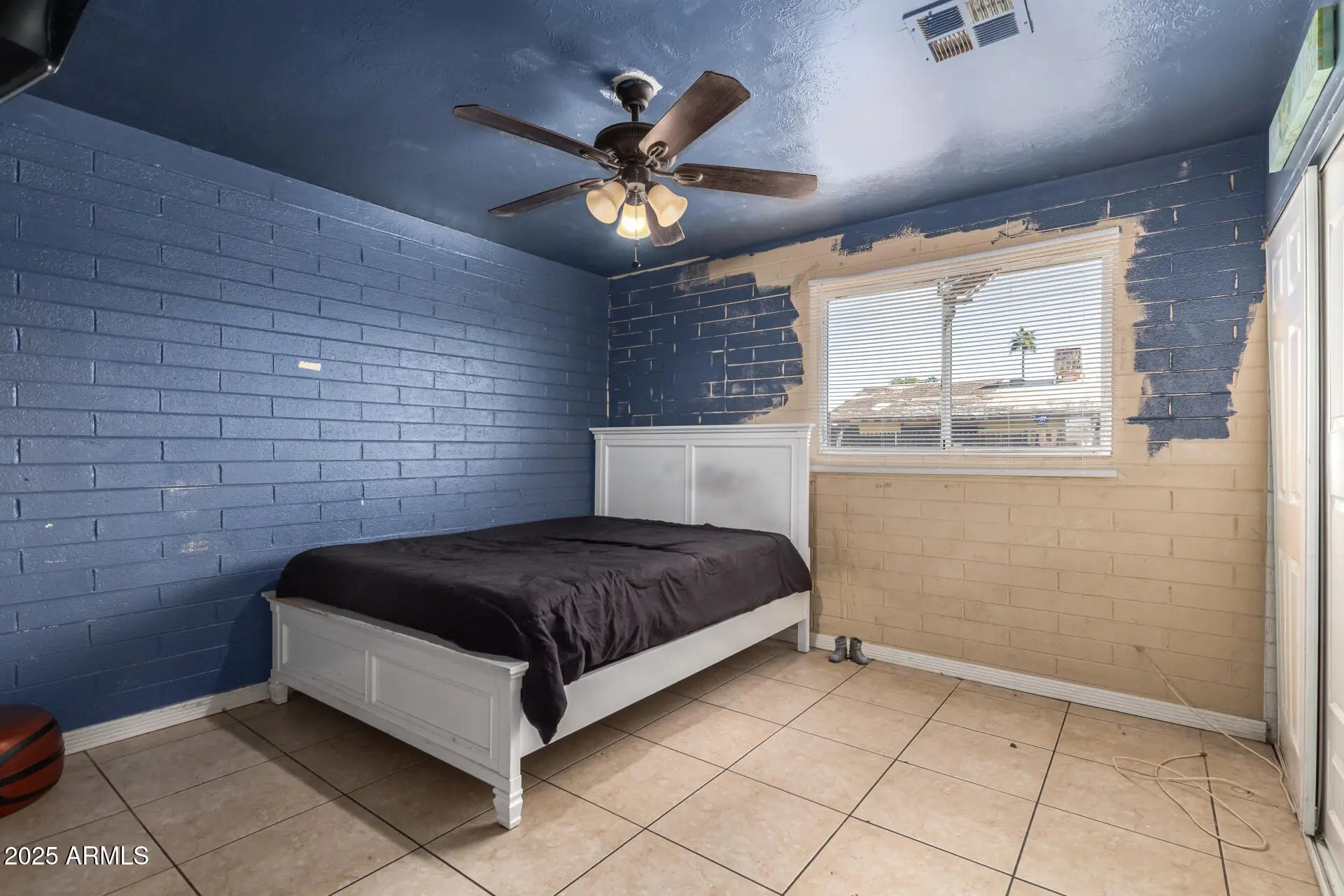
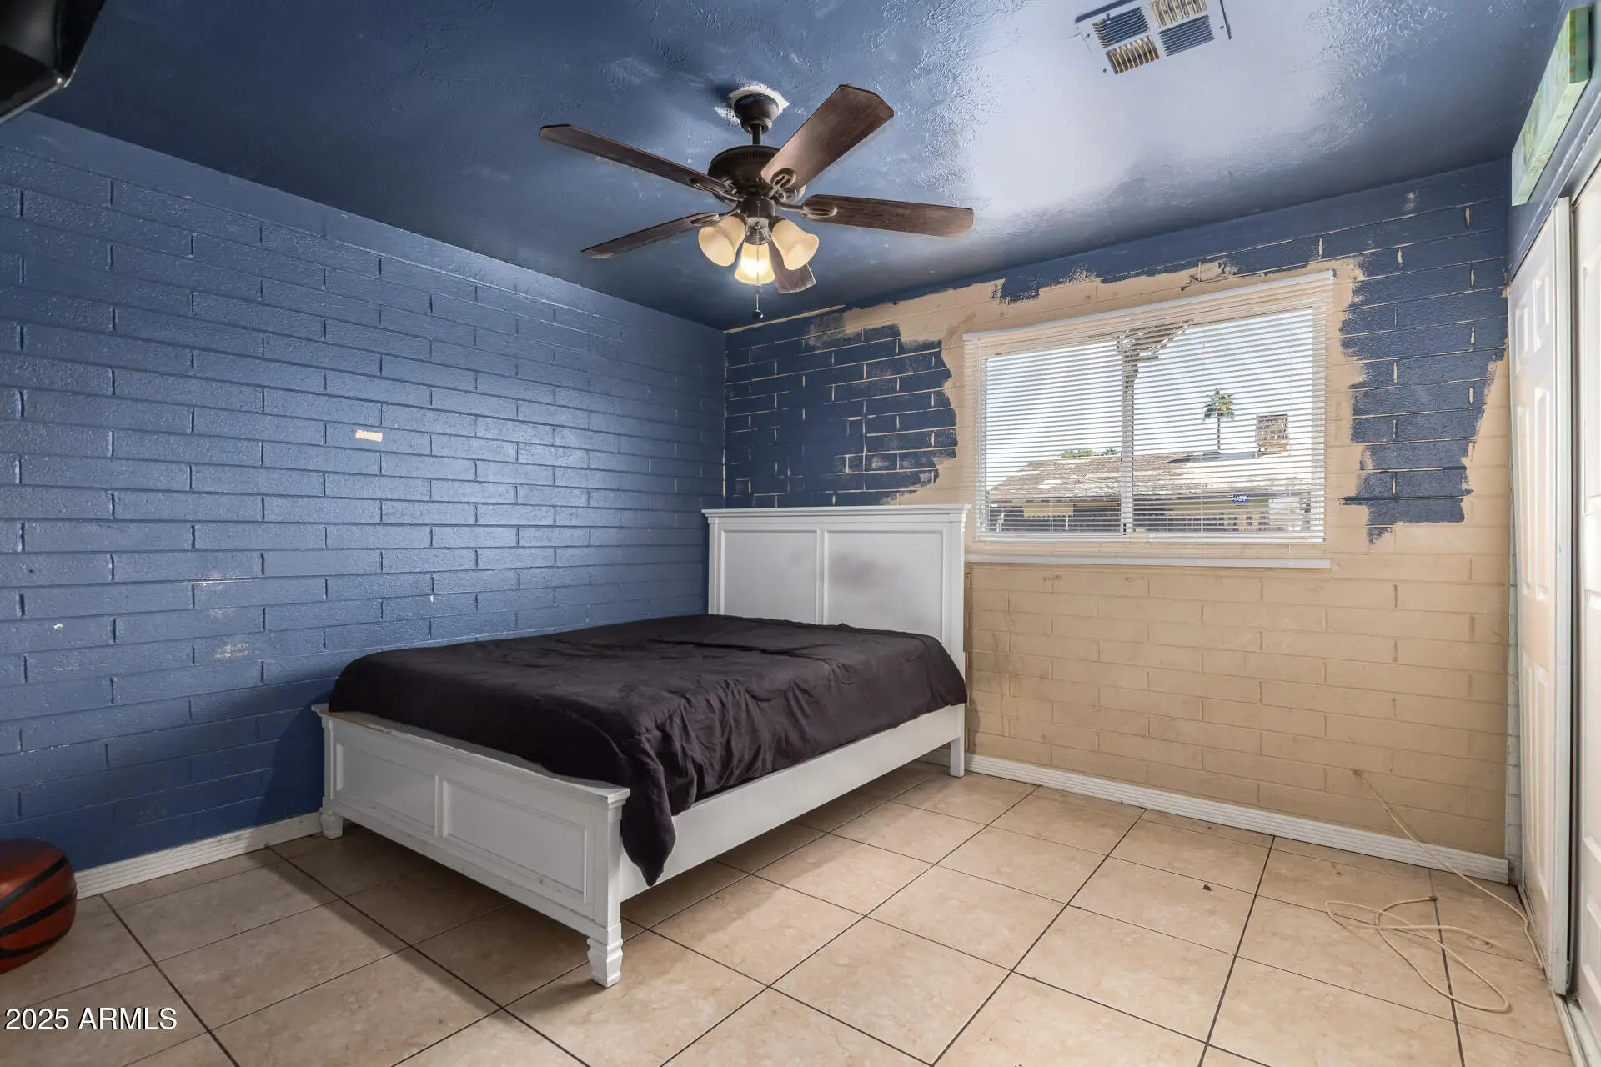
- boots (847, 649)
